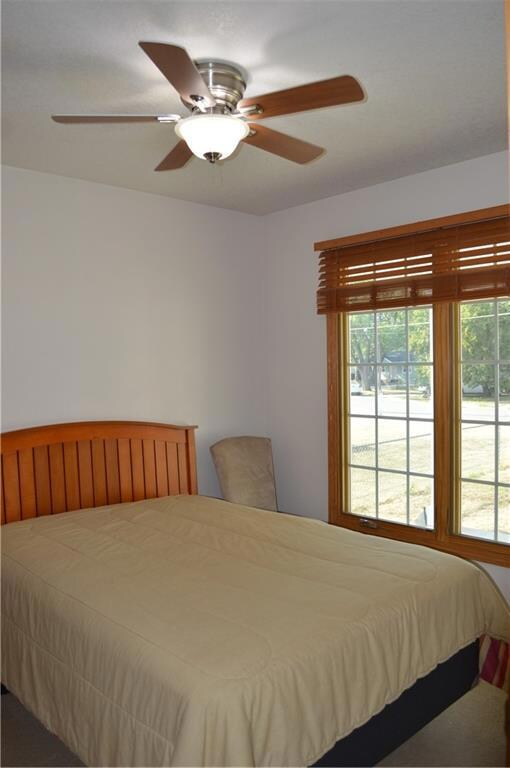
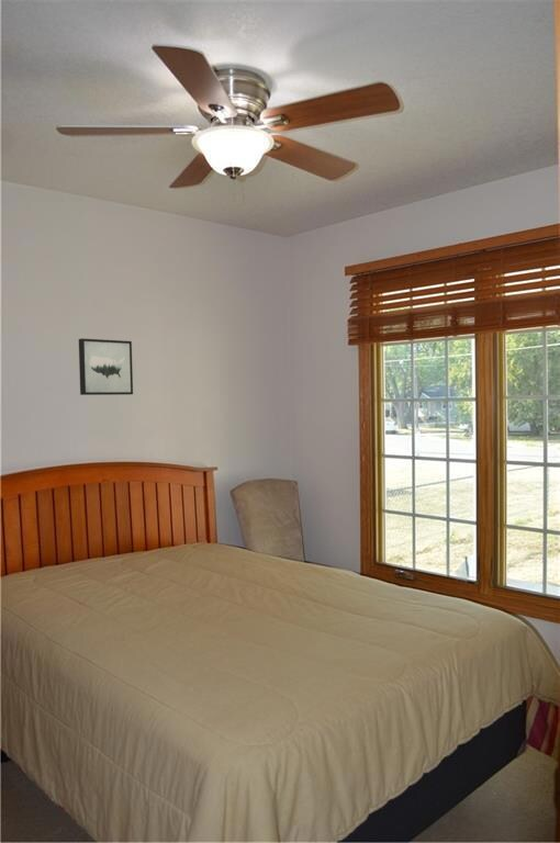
+ wall art (107, 367)
